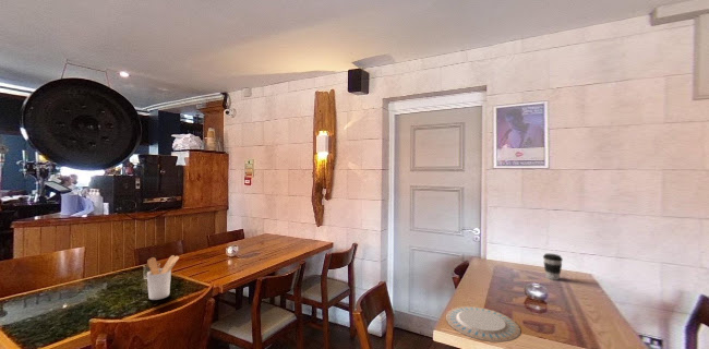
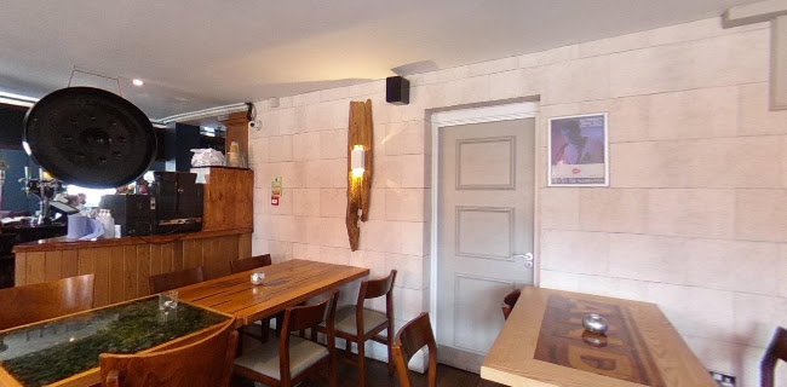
- coffee cup (552, 266)
- utensil holder (164, 275)
- chinaware (481, 321)
